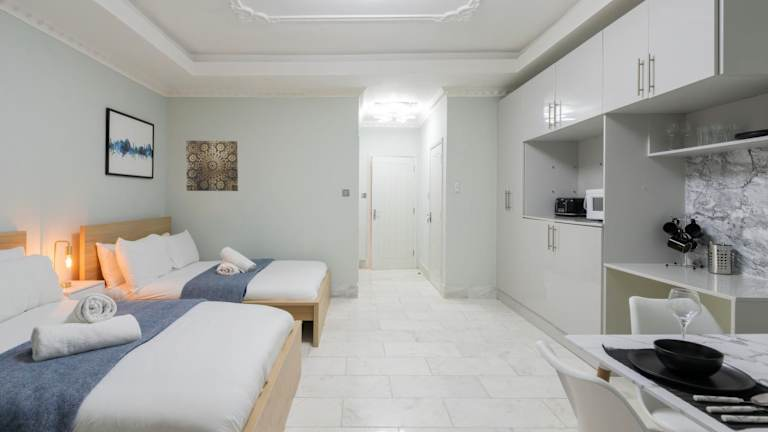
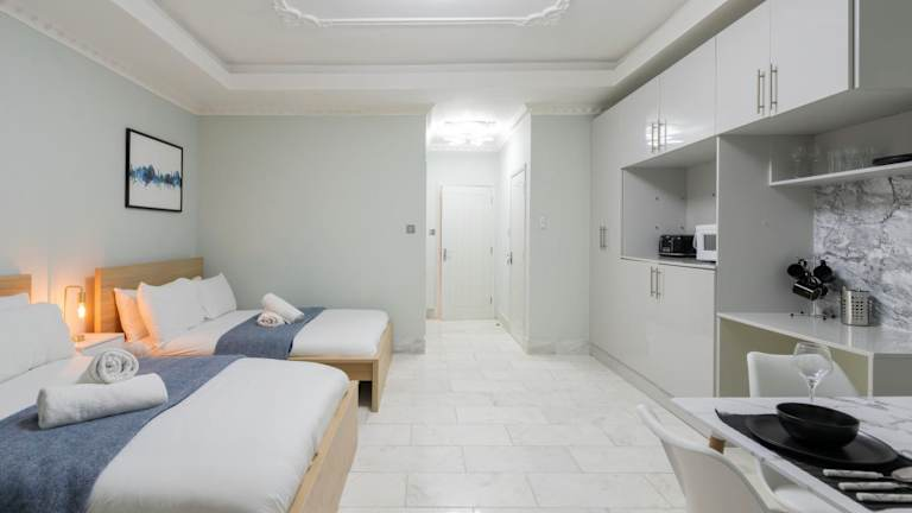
- wall art (212, 166)
